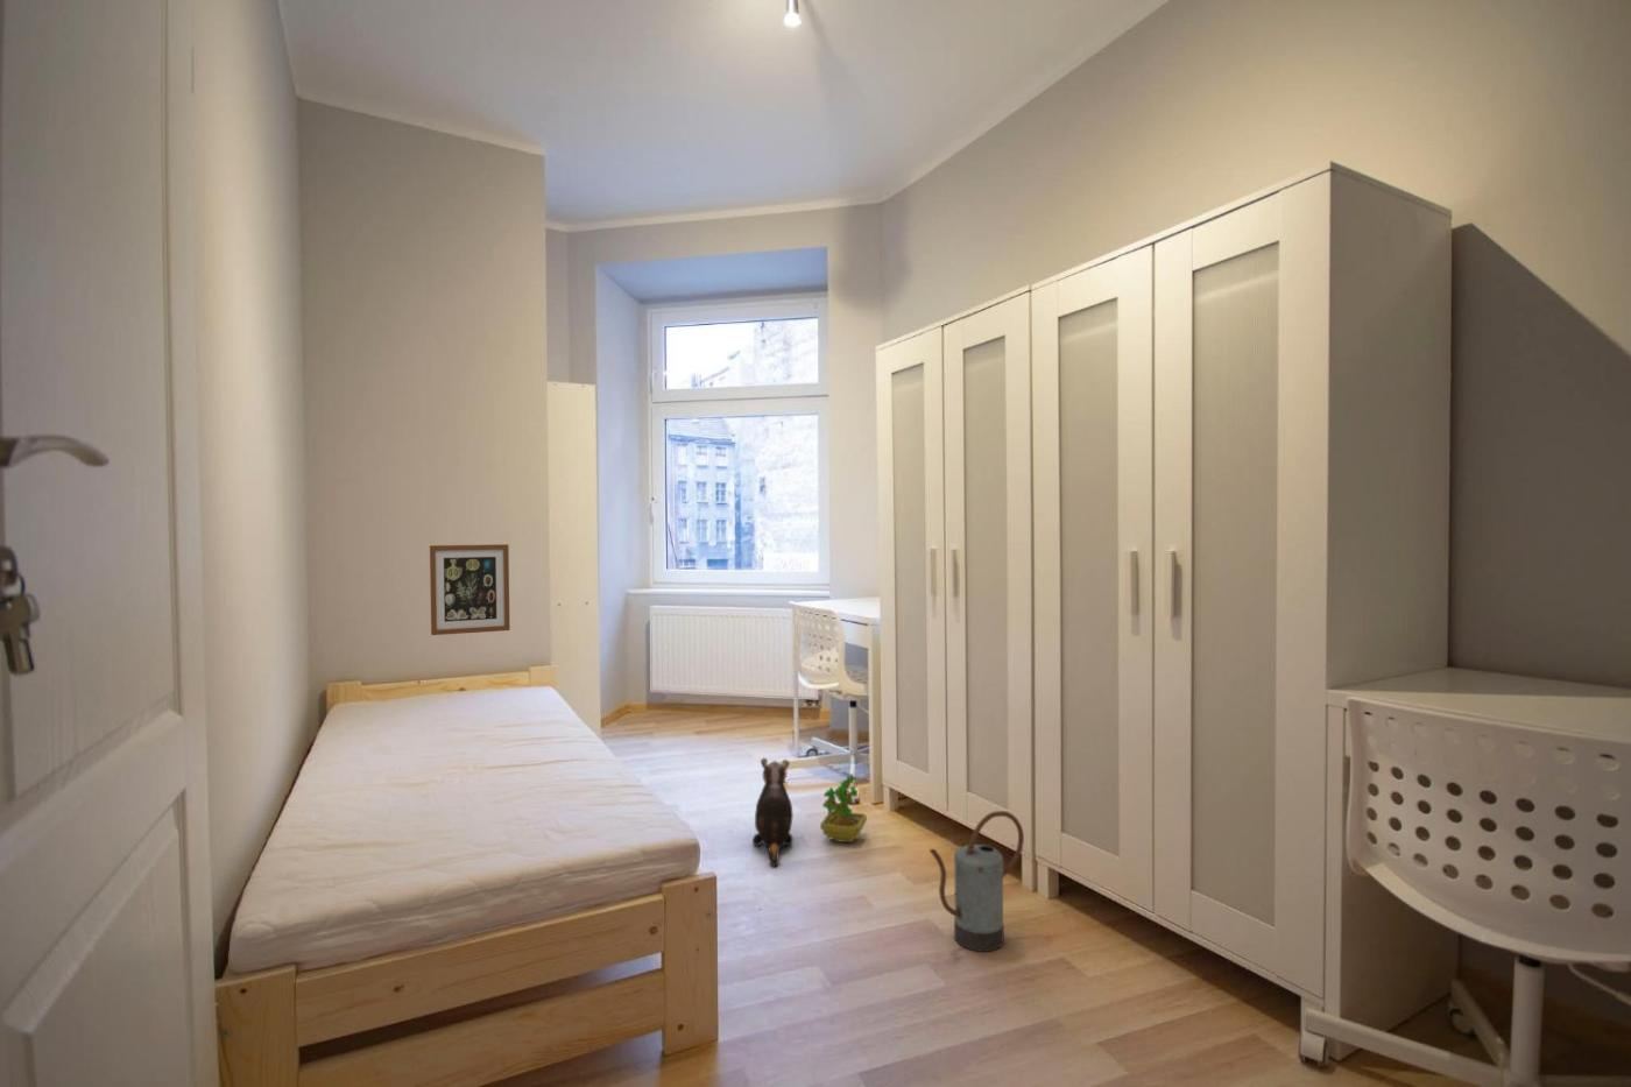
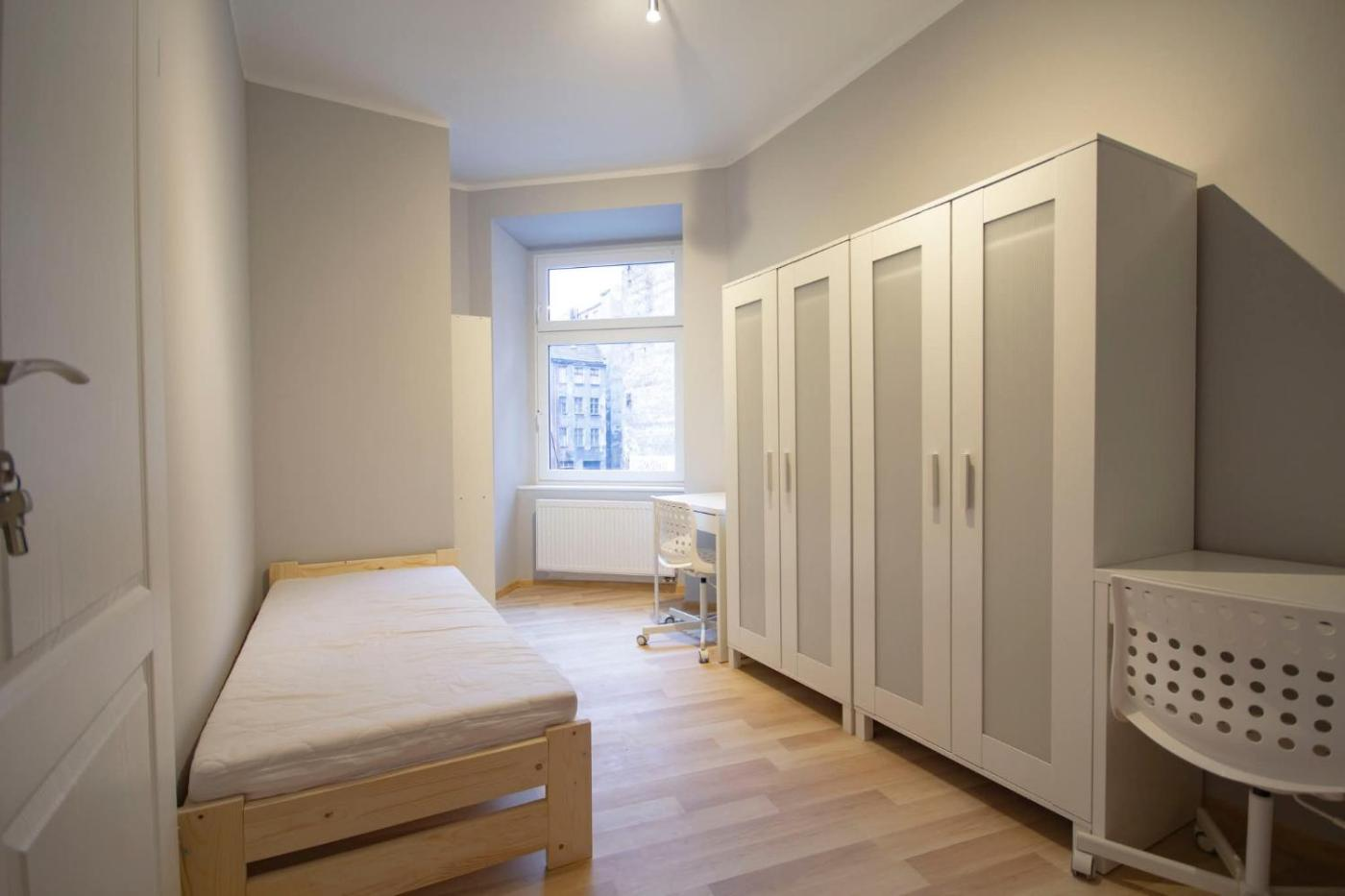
- wall art (469, 588)
- plush toy (772, 808)
- watering can (977, 876)
- decorative plant (844, 807)
